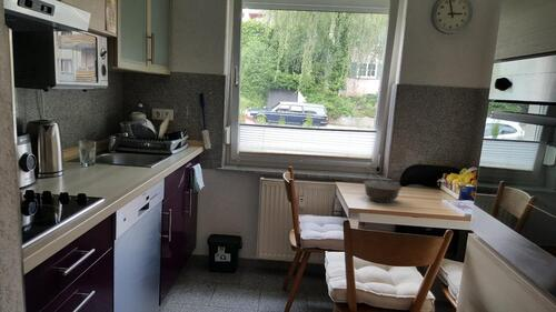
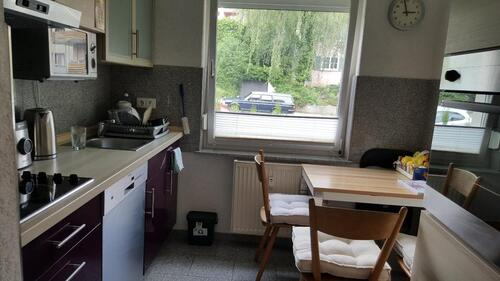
- bowl (381, 192)
